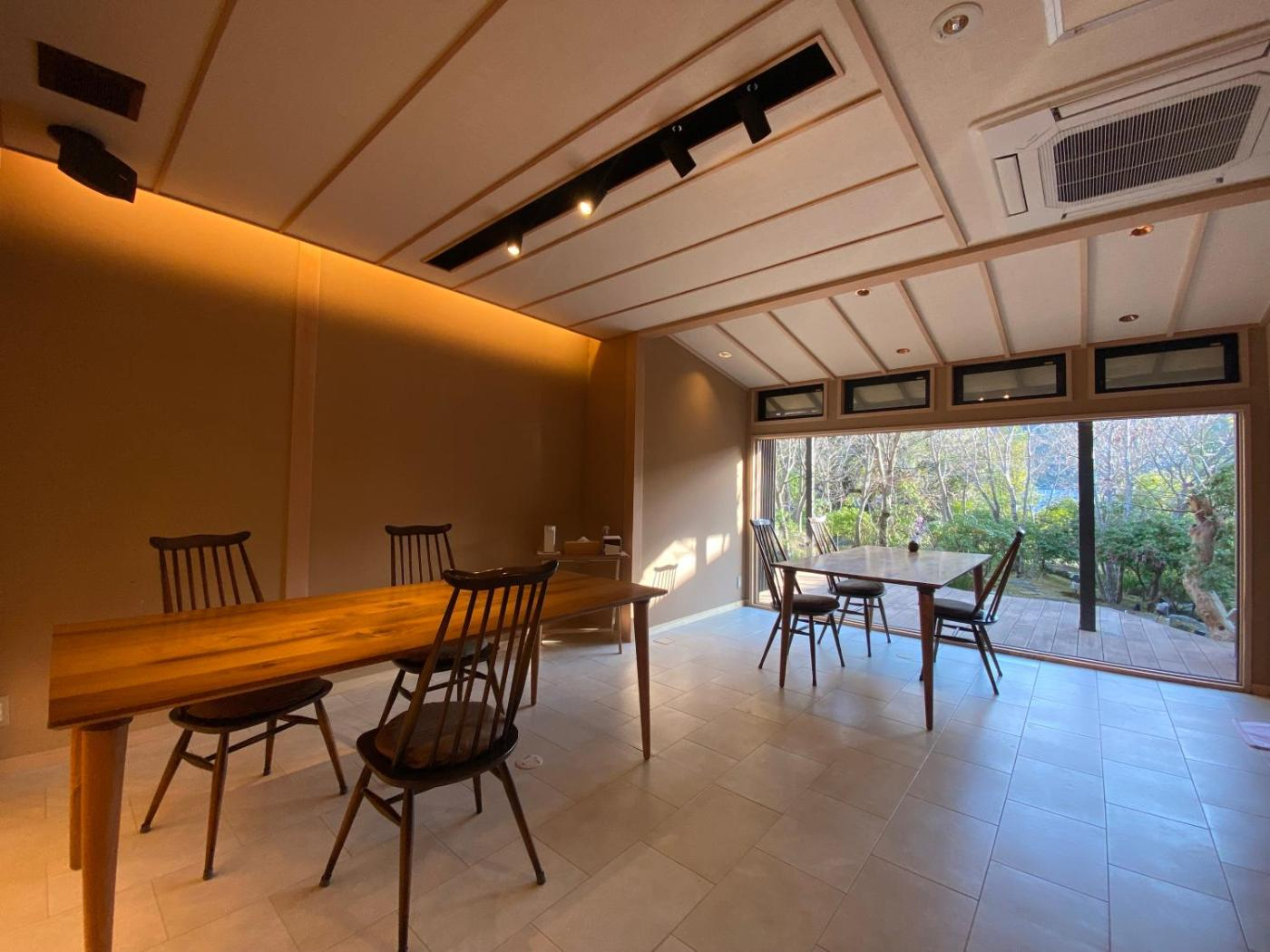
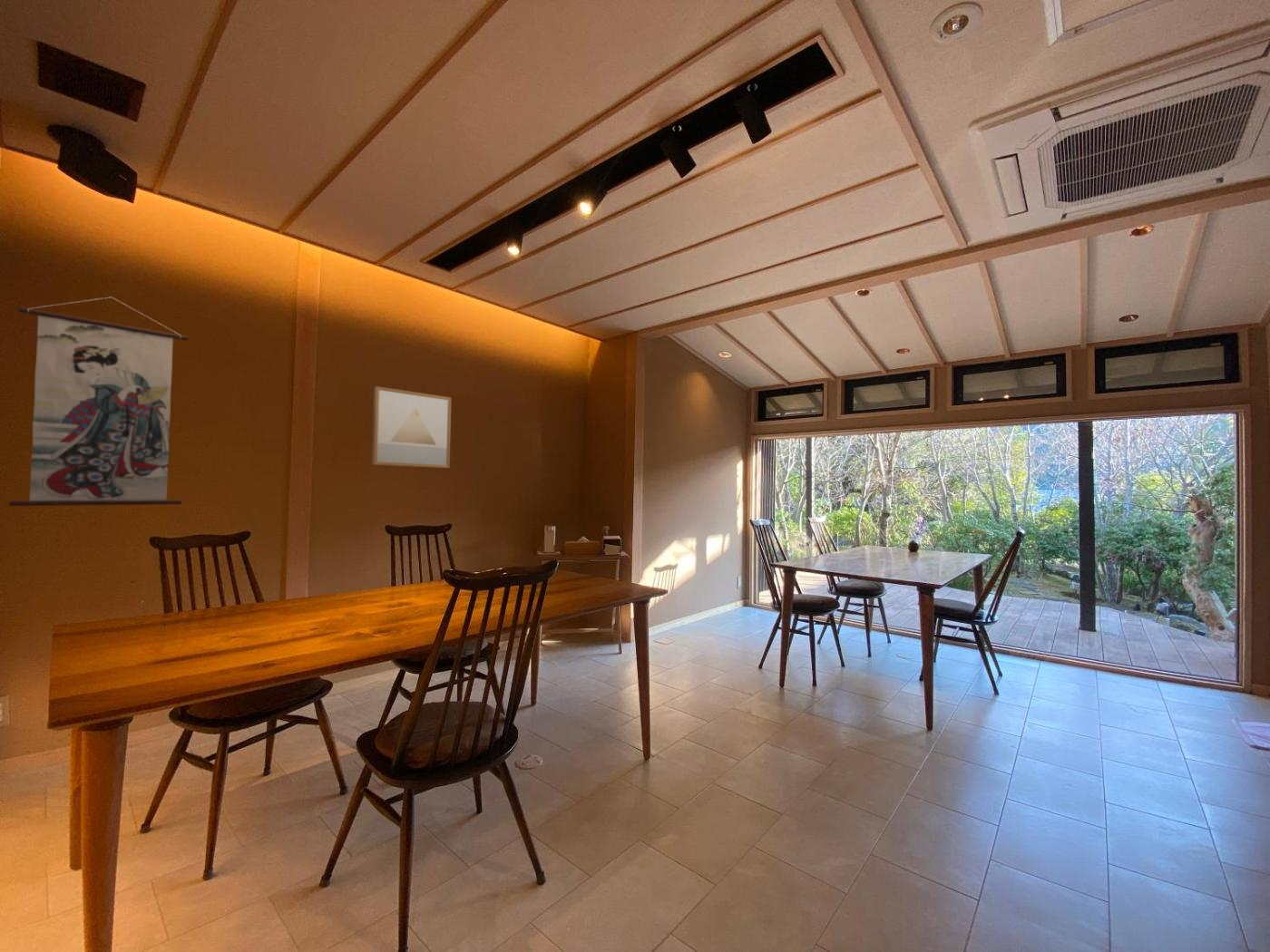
+ wall scroll (107, 400)
+ wall art (413, 429)
